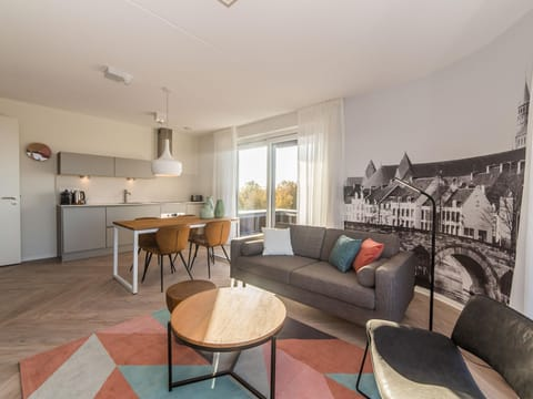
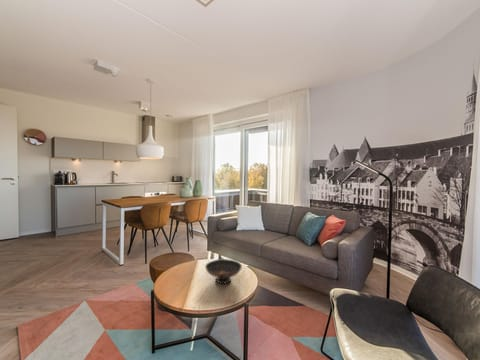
+ decorative bowl (223, 272)
